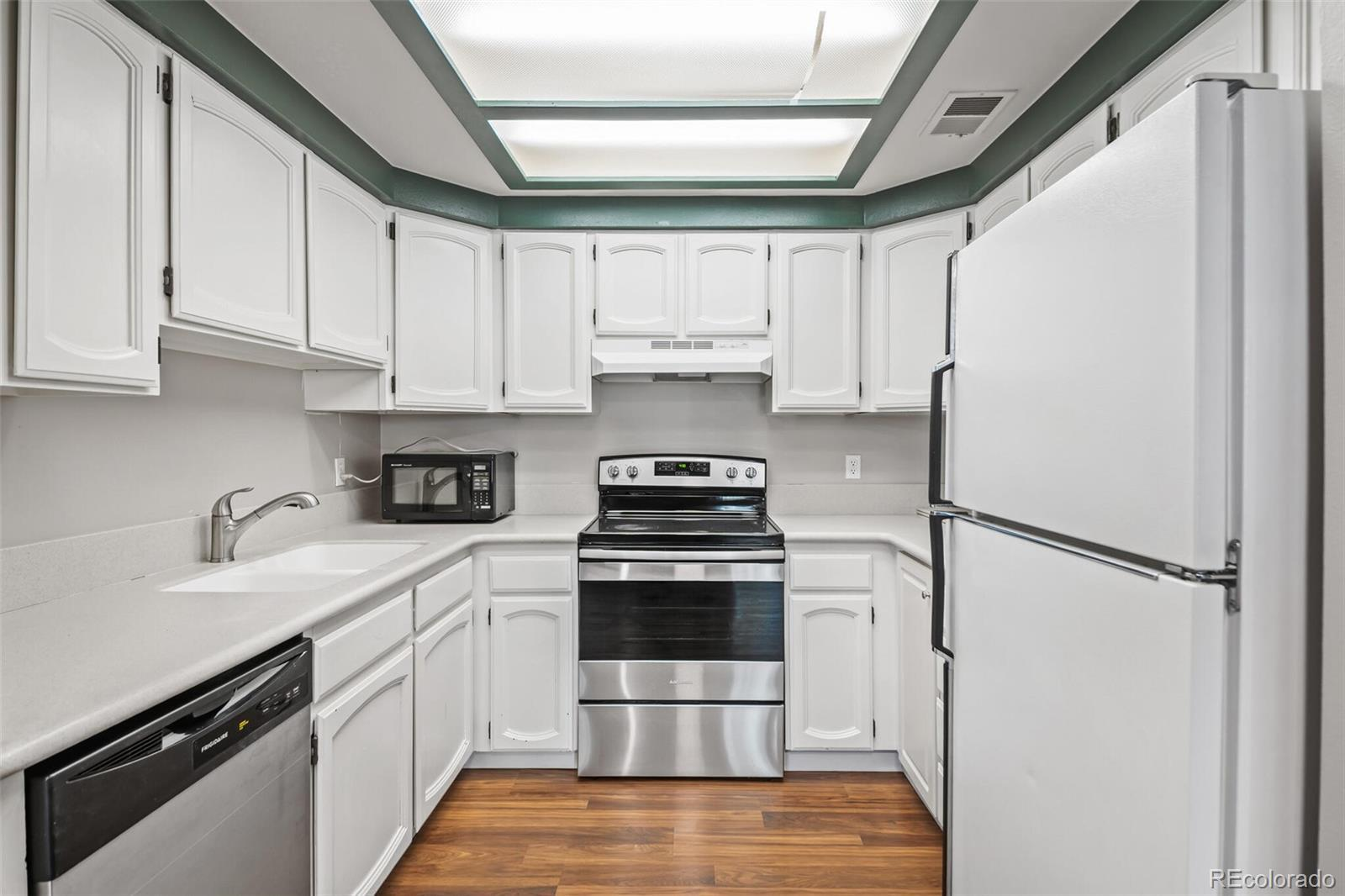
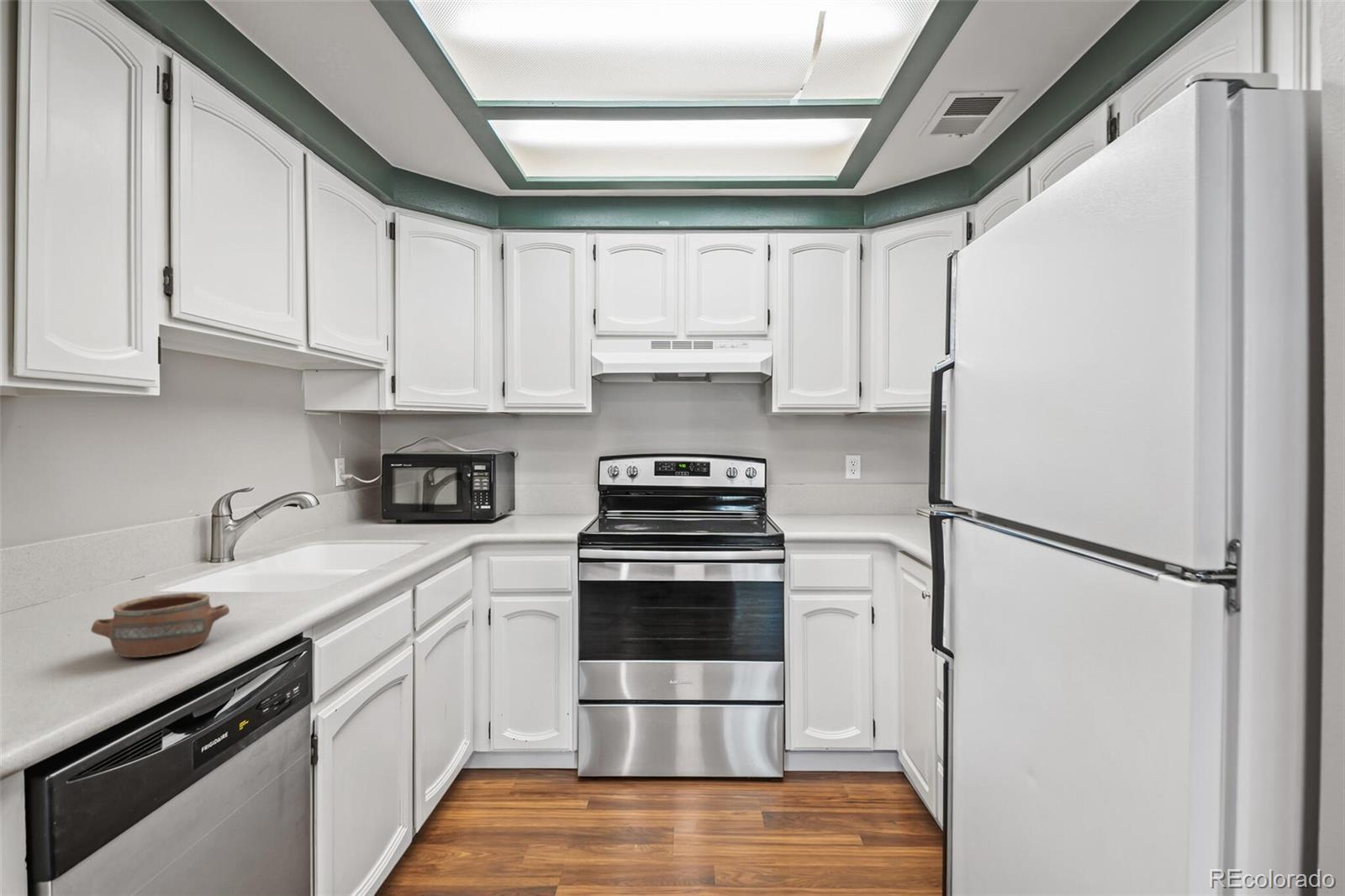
+ pottery (163, 624)
